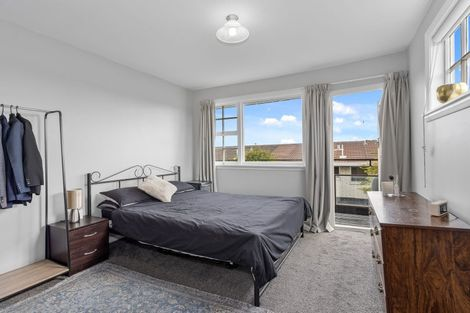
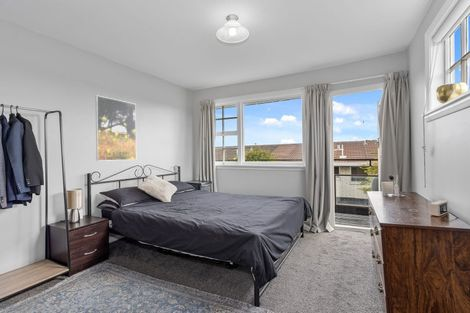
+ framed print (117, 130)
